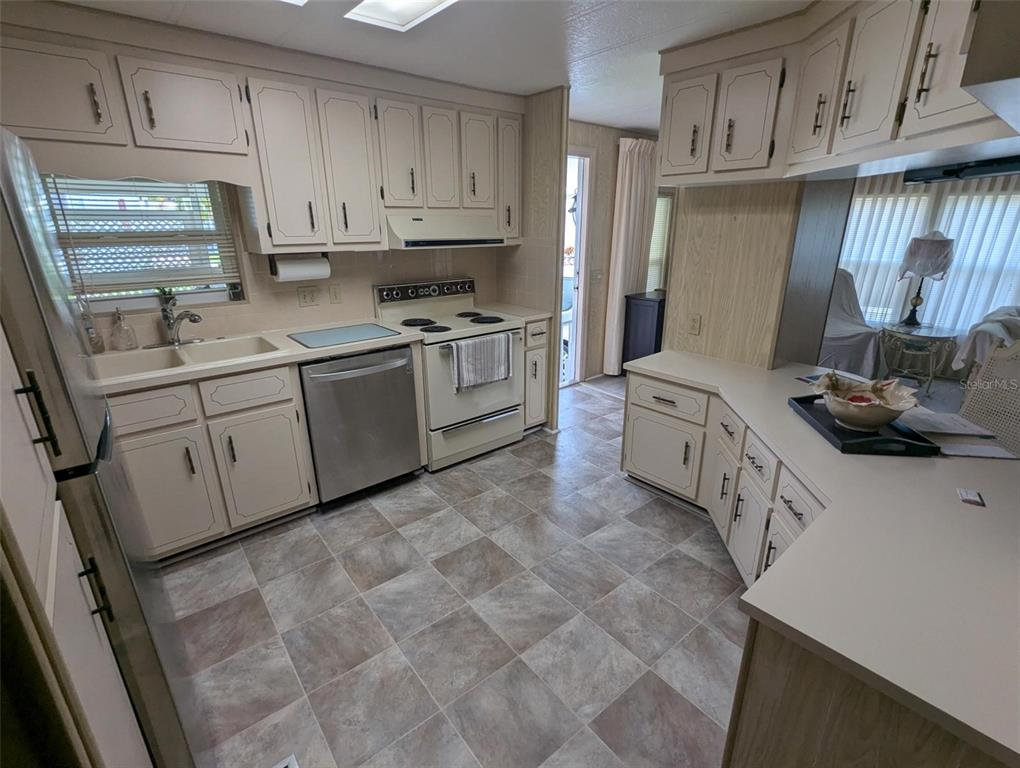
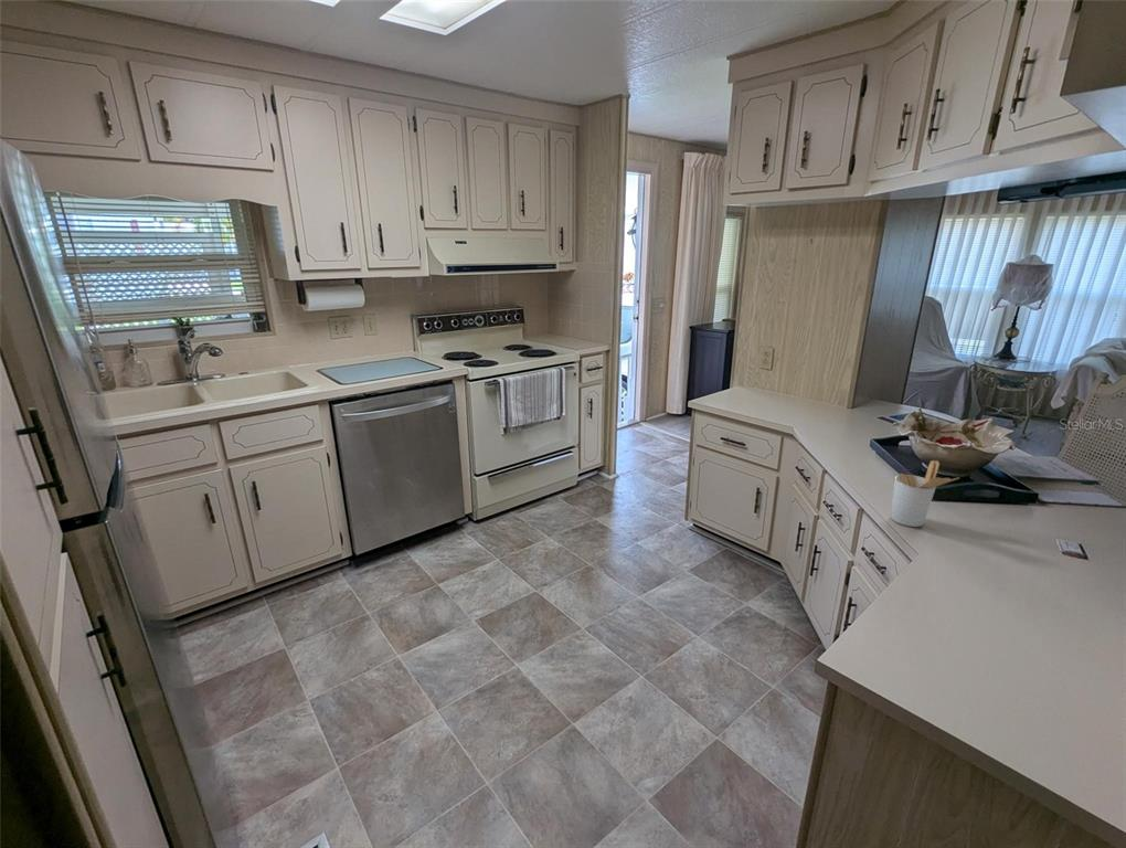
+ utensil holder (921, 495)
